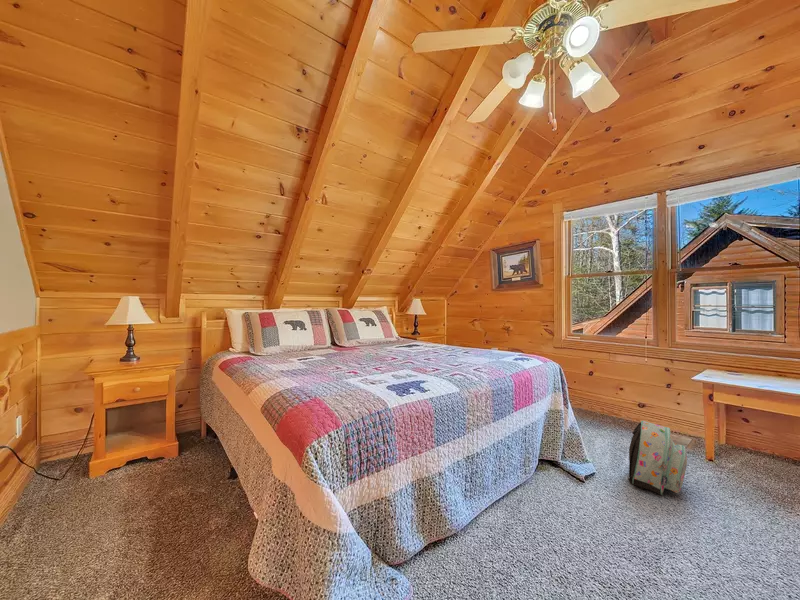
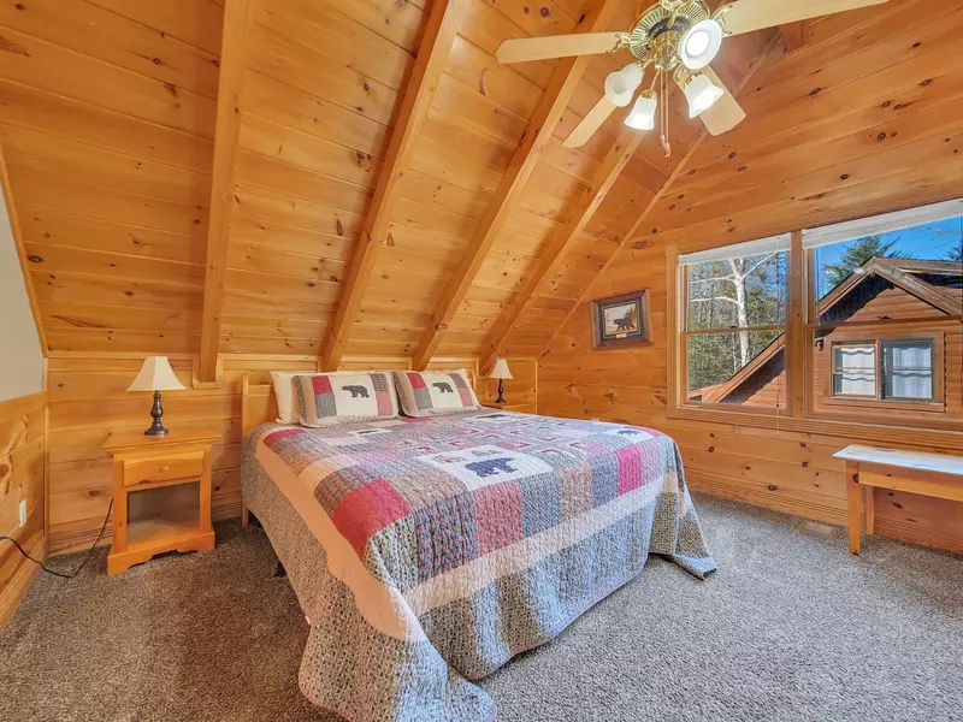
- backpack (656, 454)
